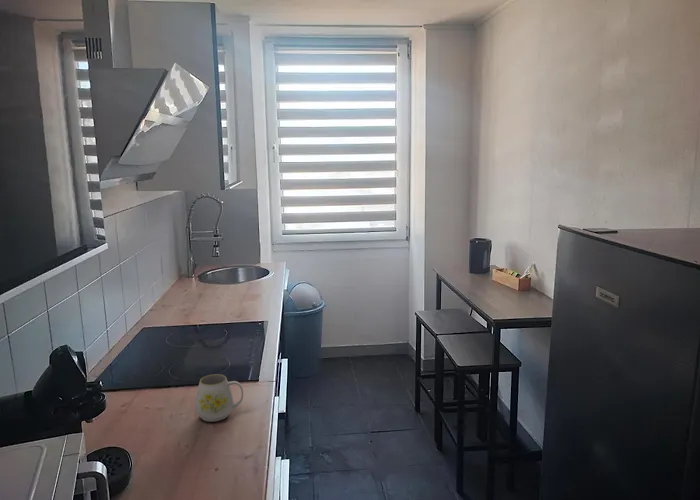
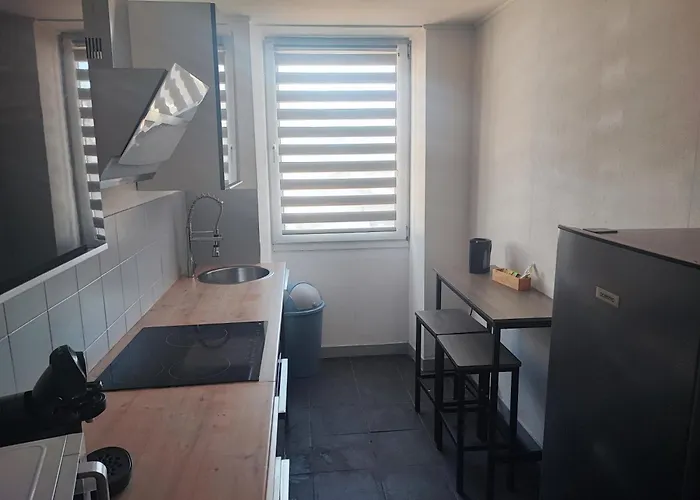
- mug (219, 396)
